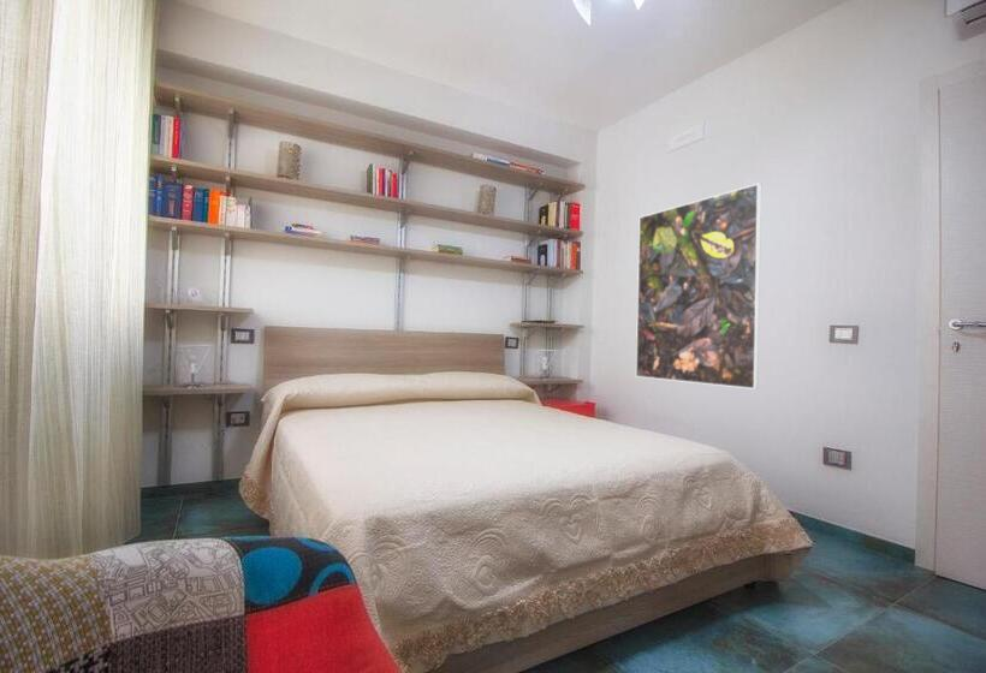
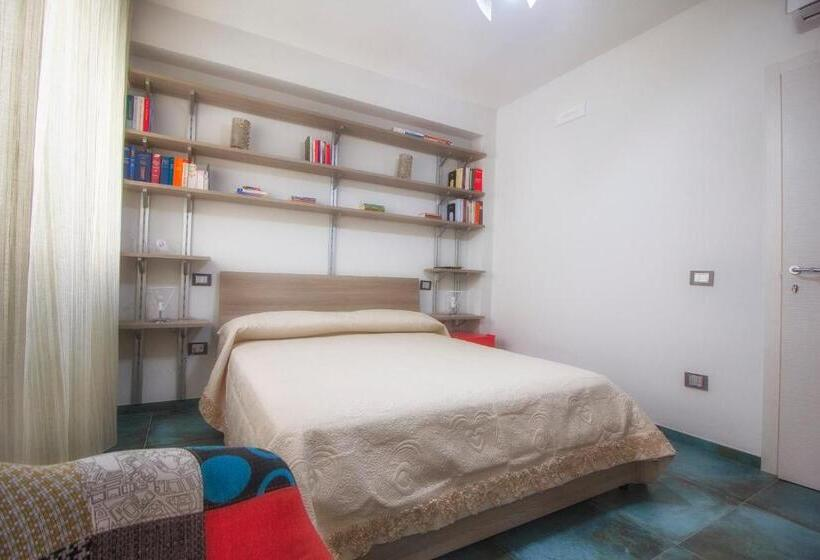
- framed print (690, 292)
